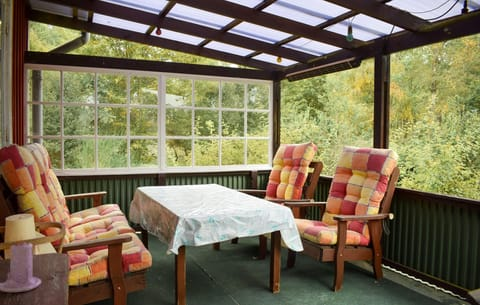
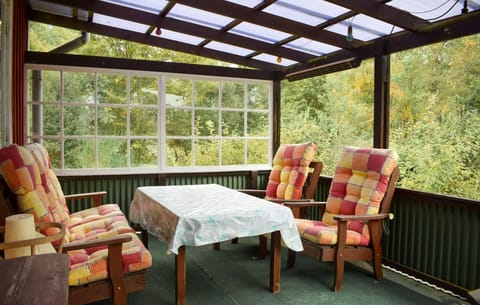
- candle (21, 261)
